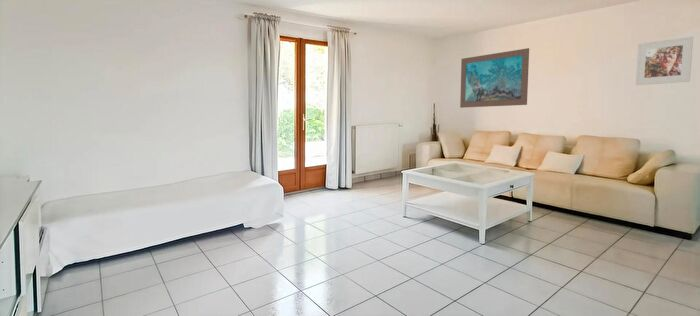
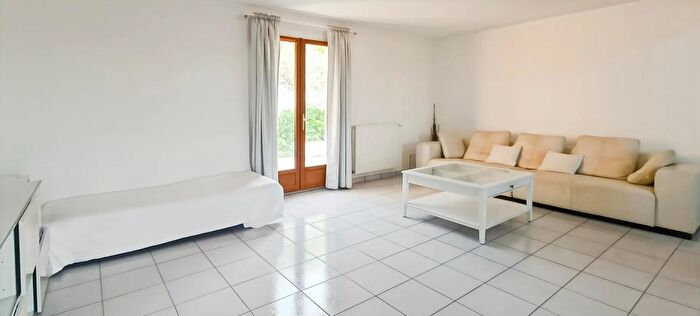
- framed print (663, 62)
- wall art (492, 80)
